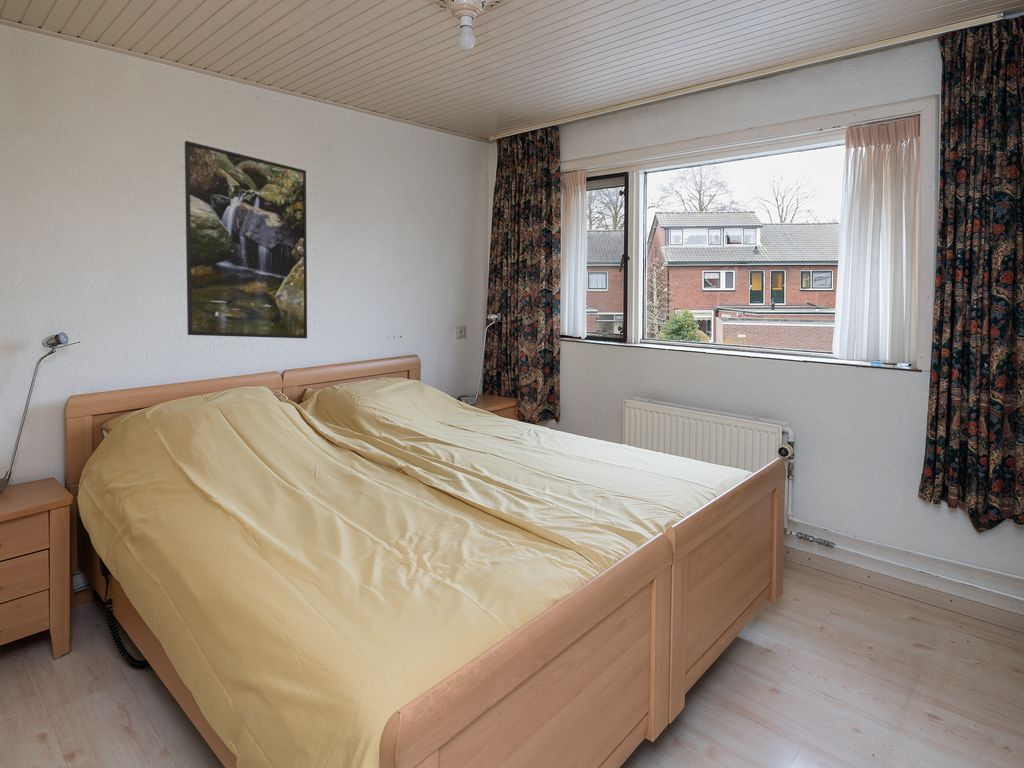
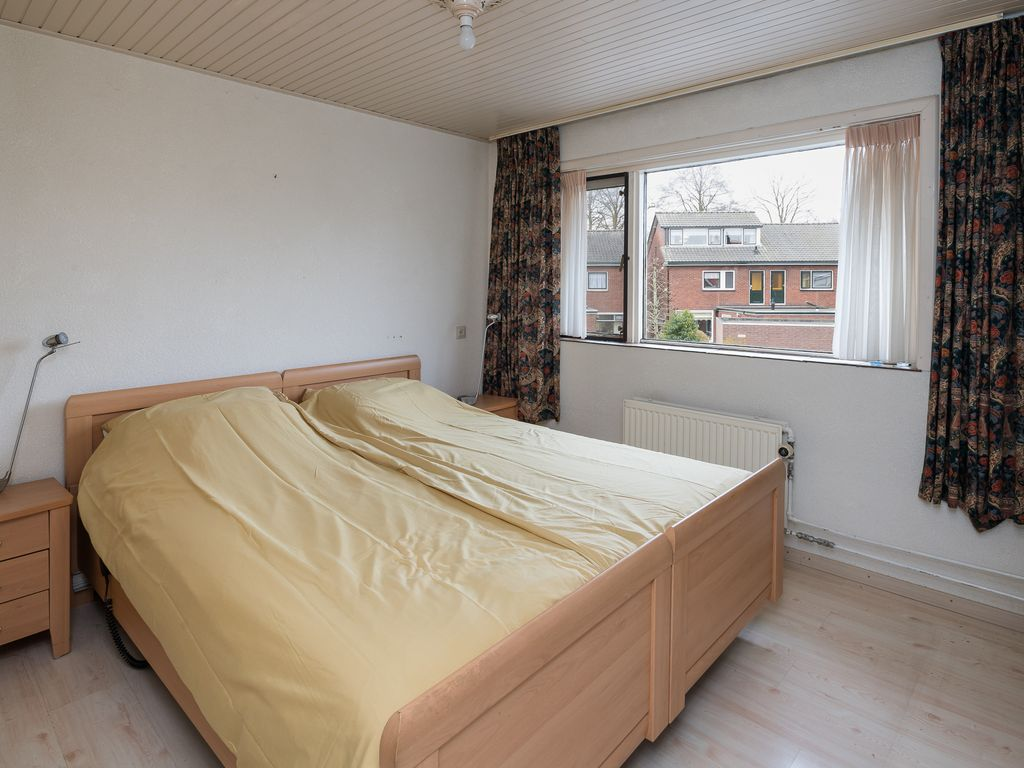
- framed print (250, 247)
